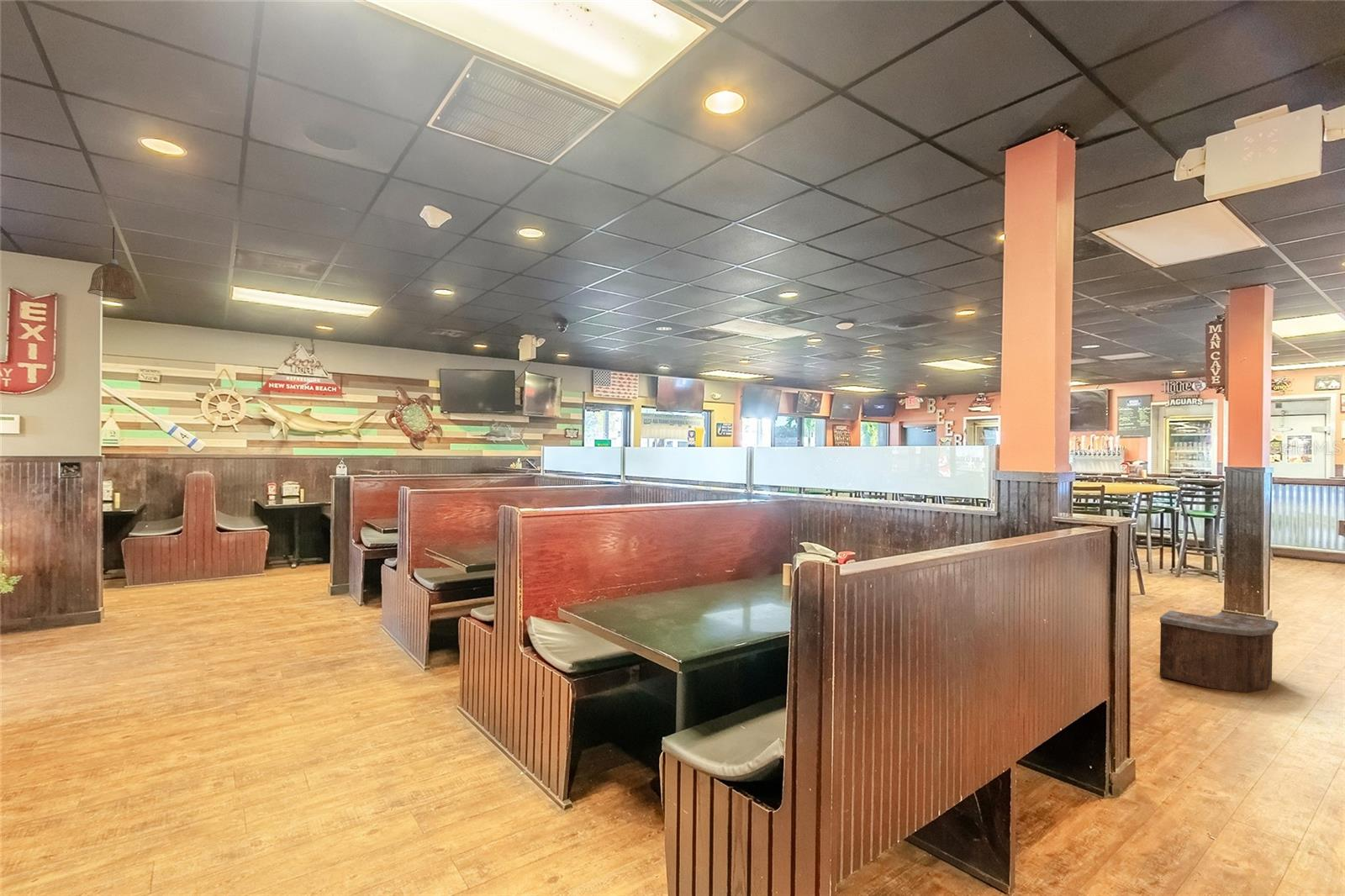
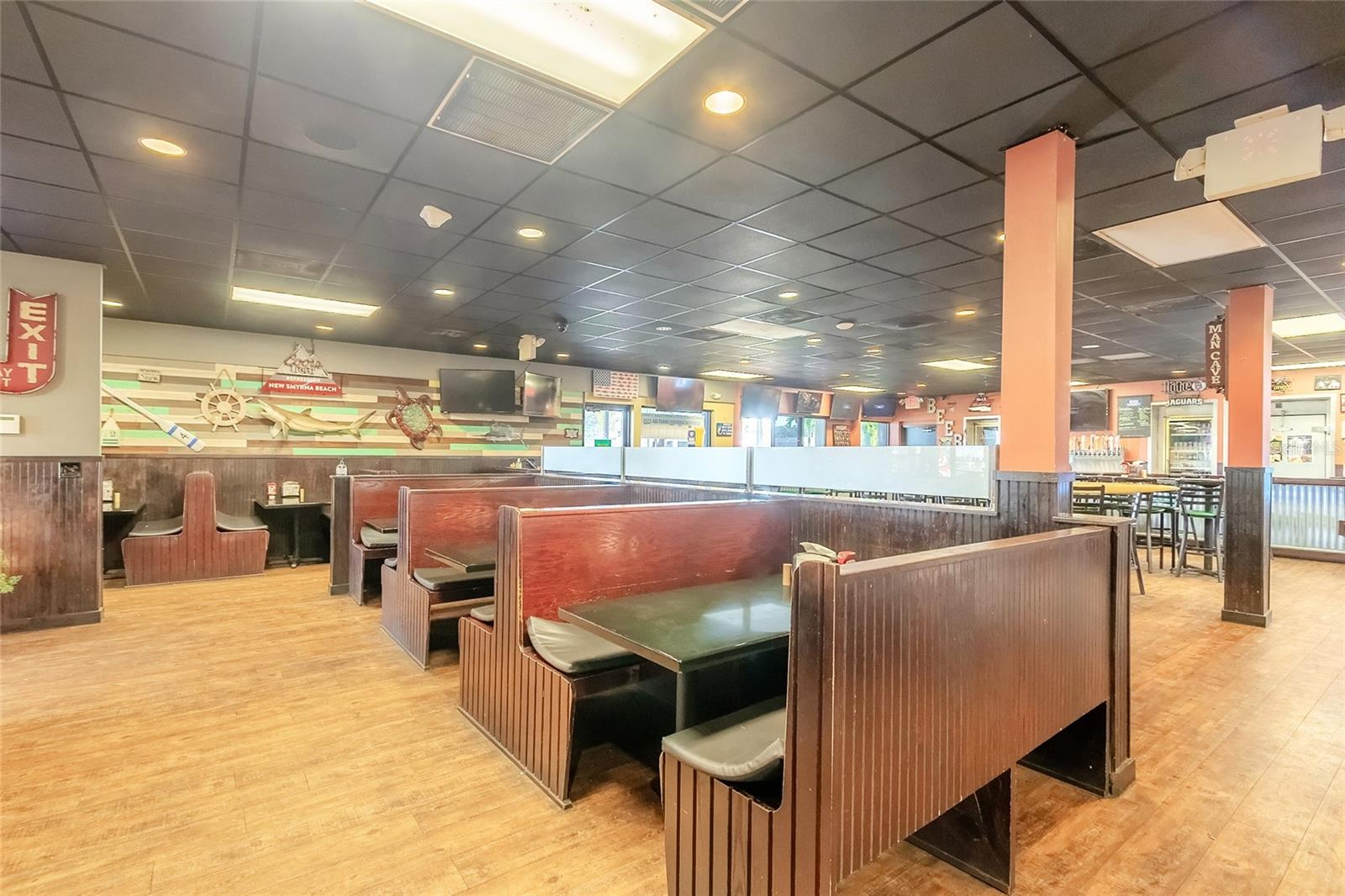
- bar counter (1218, 649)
- pendant lamp (113, 261)
